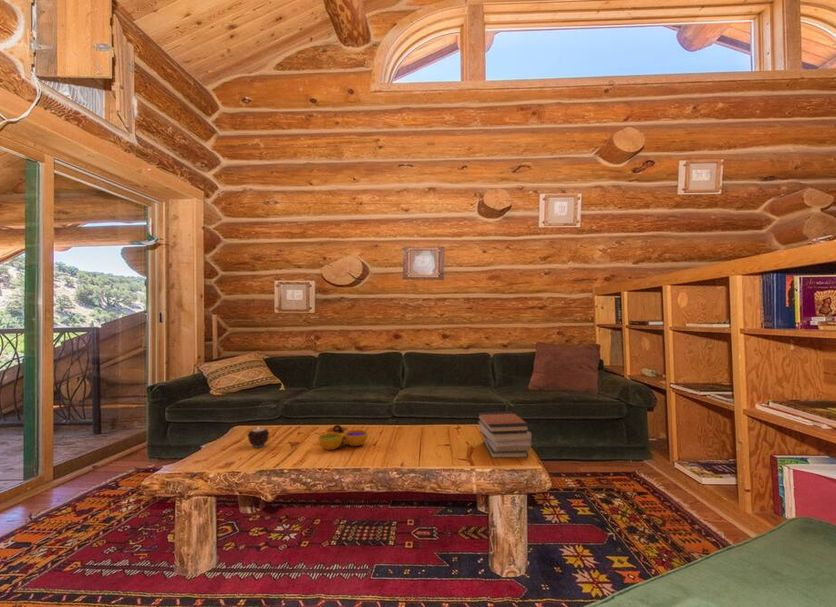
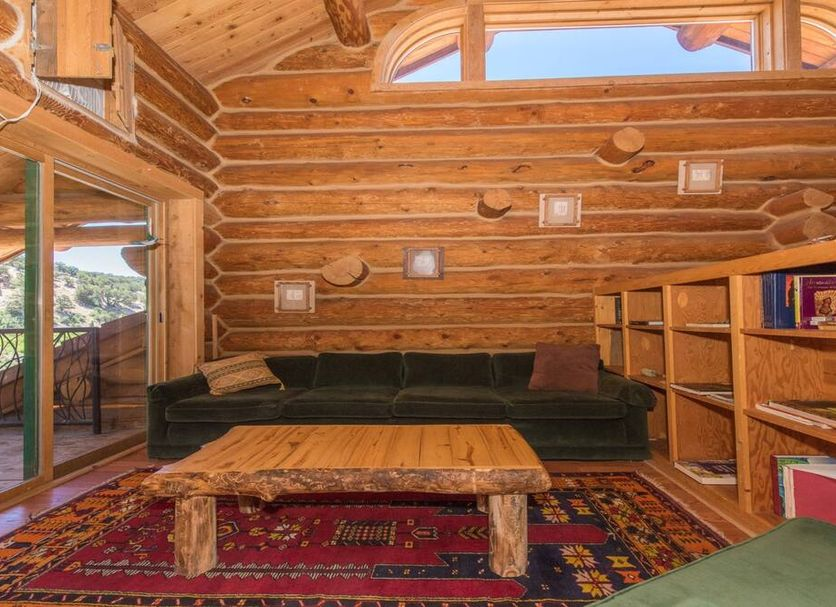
- book stack (503, 433)
- decorative bowl (340, 433)
- candle (258, 436)
